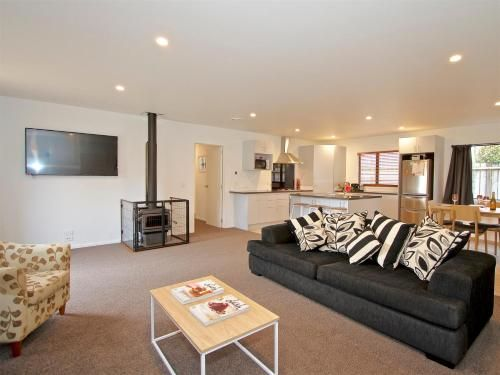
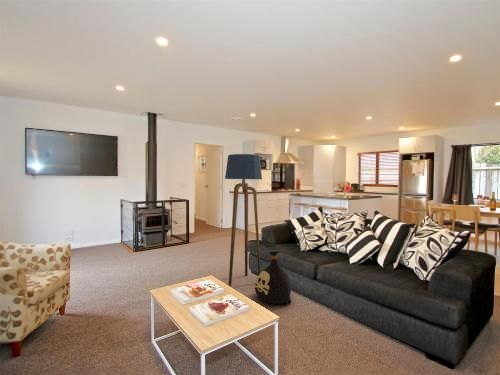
+ bag (273, 274)
+ floor lamp (244, 218)
